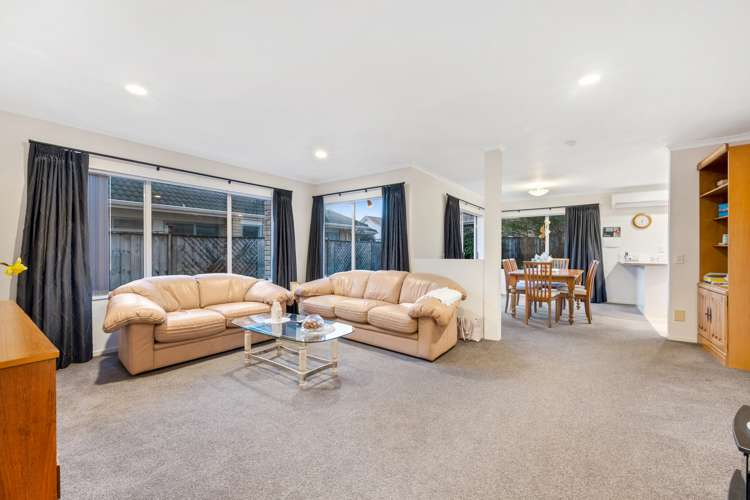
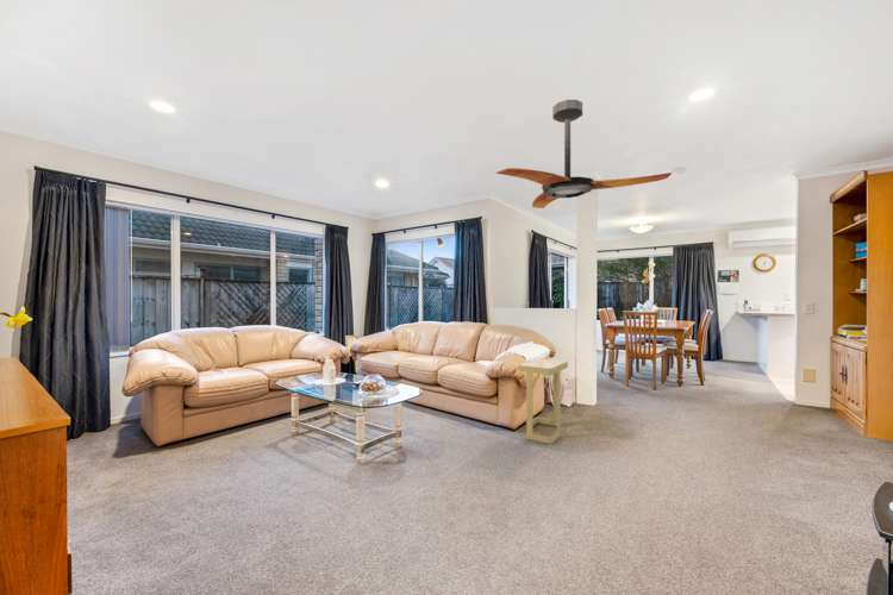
+ side table (554, 397)
+ ceiling fan (569, 150)
